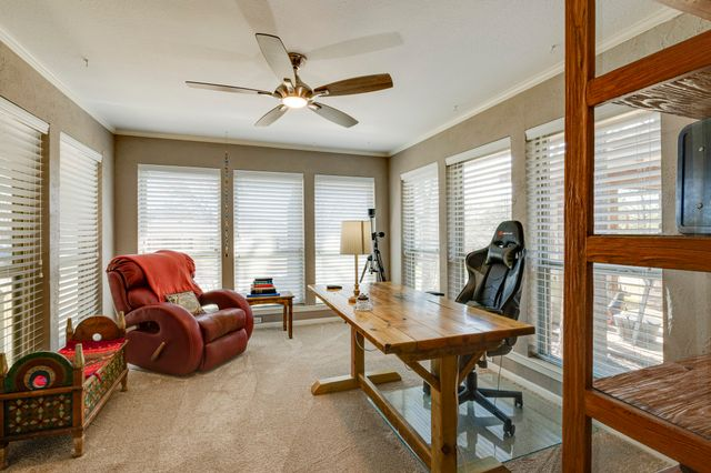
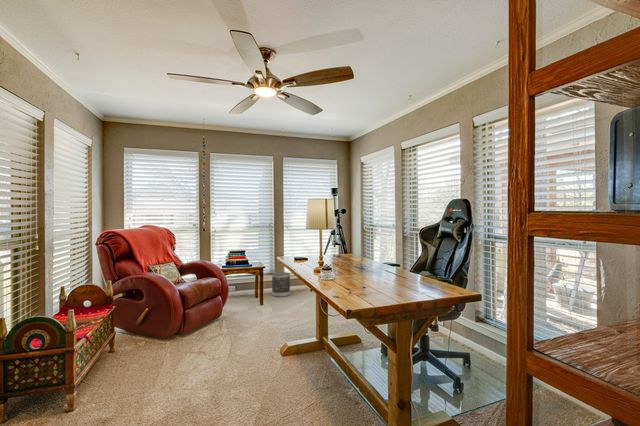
+ wastebasket (281, 284)
